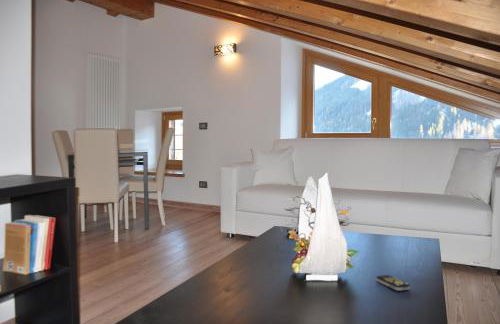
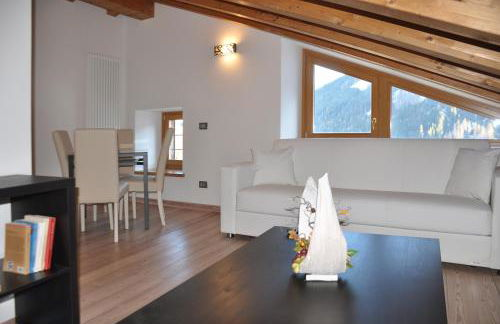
- remote control (392, 282)
